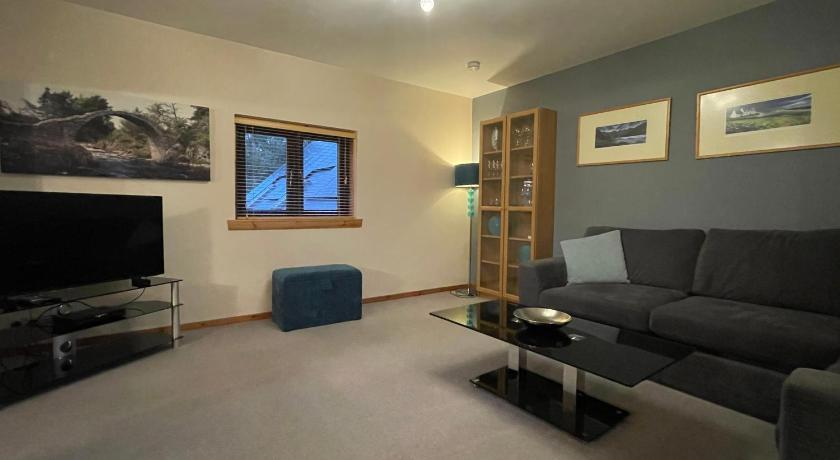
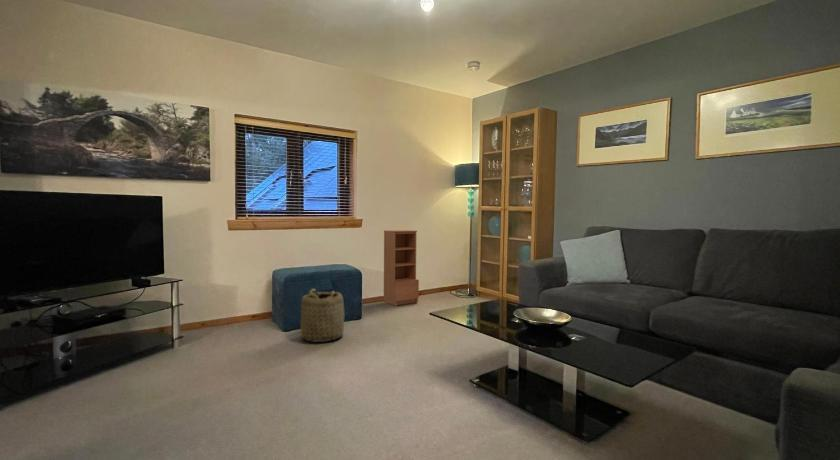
+ basket (321, 312)
+ bookcase (401, 266)
